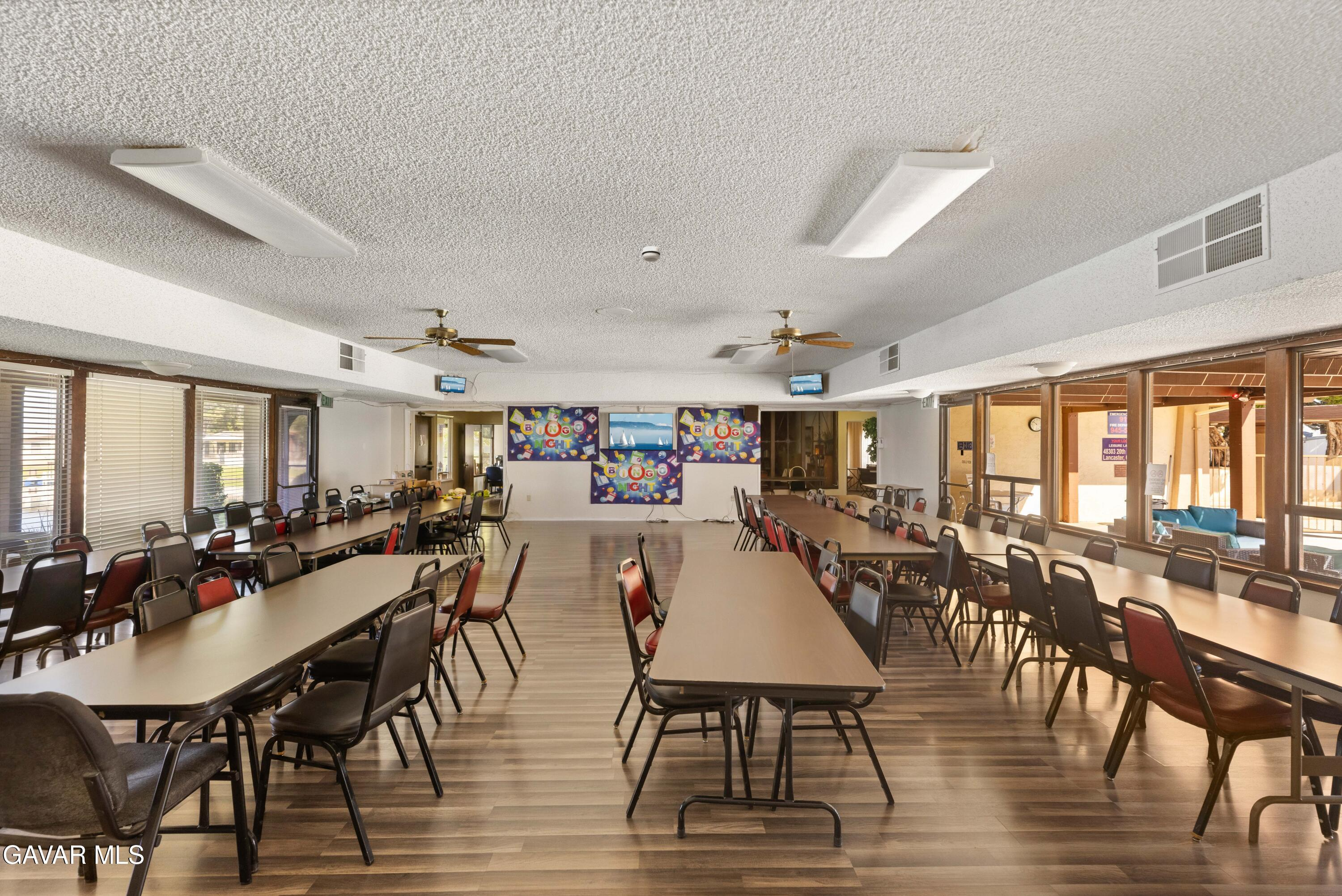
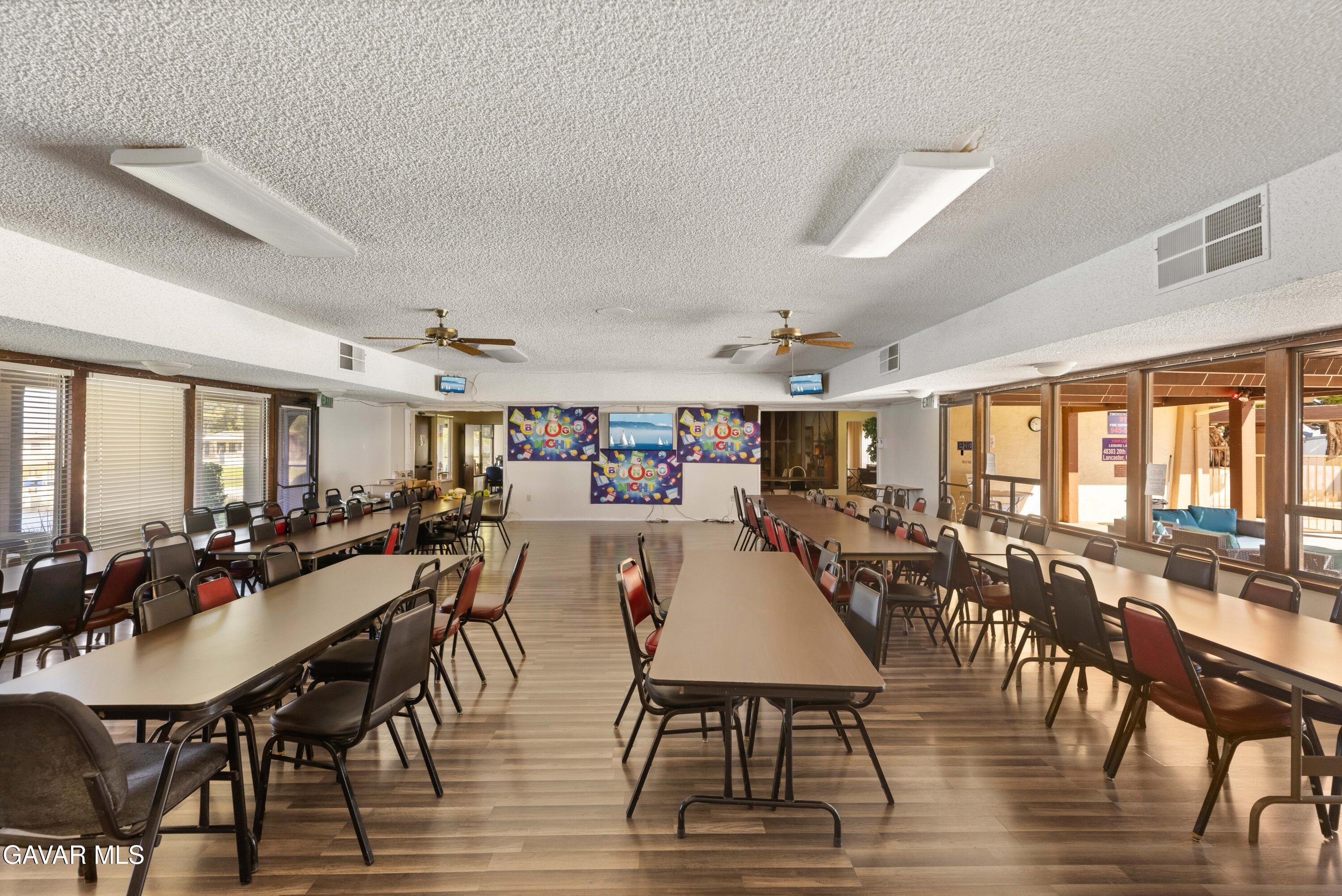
- smoke detector (651, 254)
